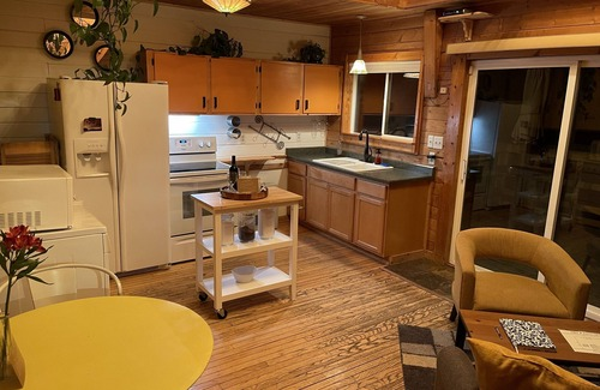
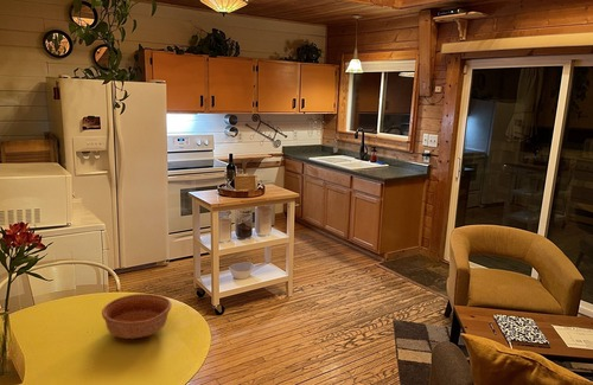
+ bowl (138, 319)
